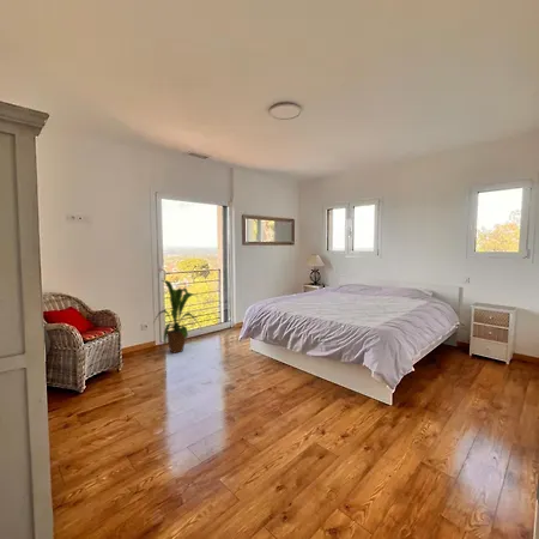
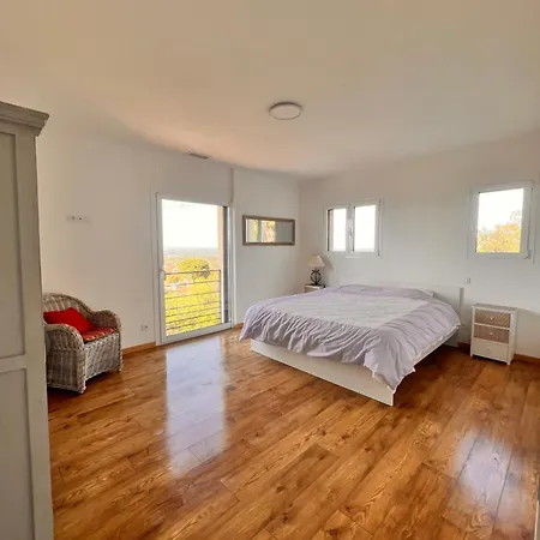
- house plant (180, 314)
